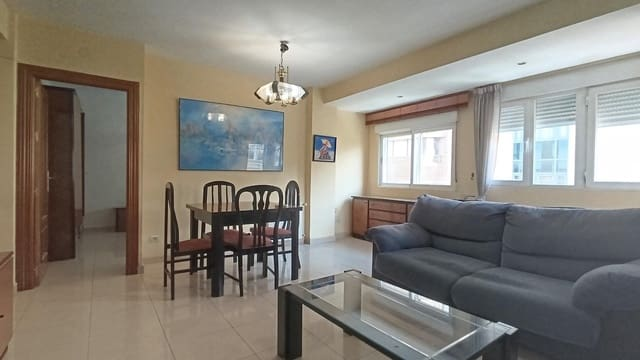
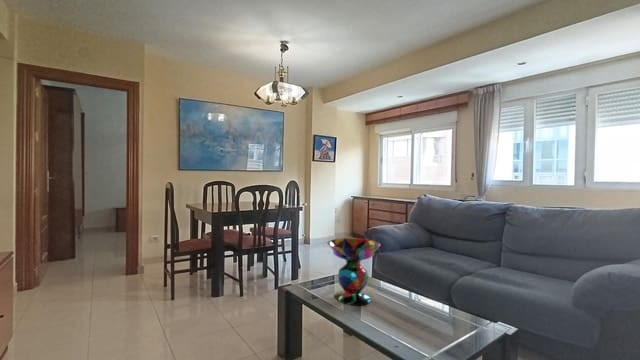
+ decorative bowl (353, 271)
